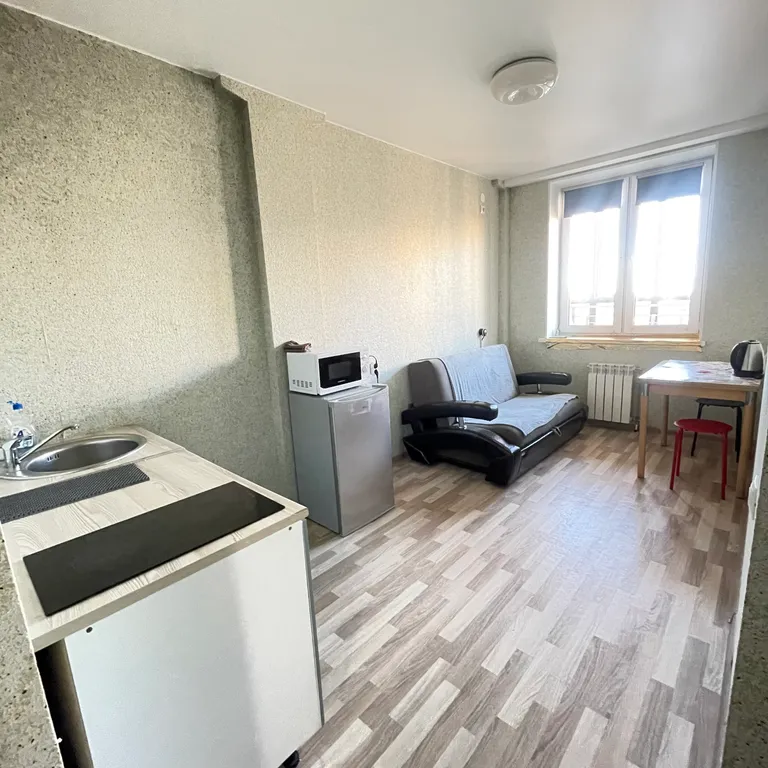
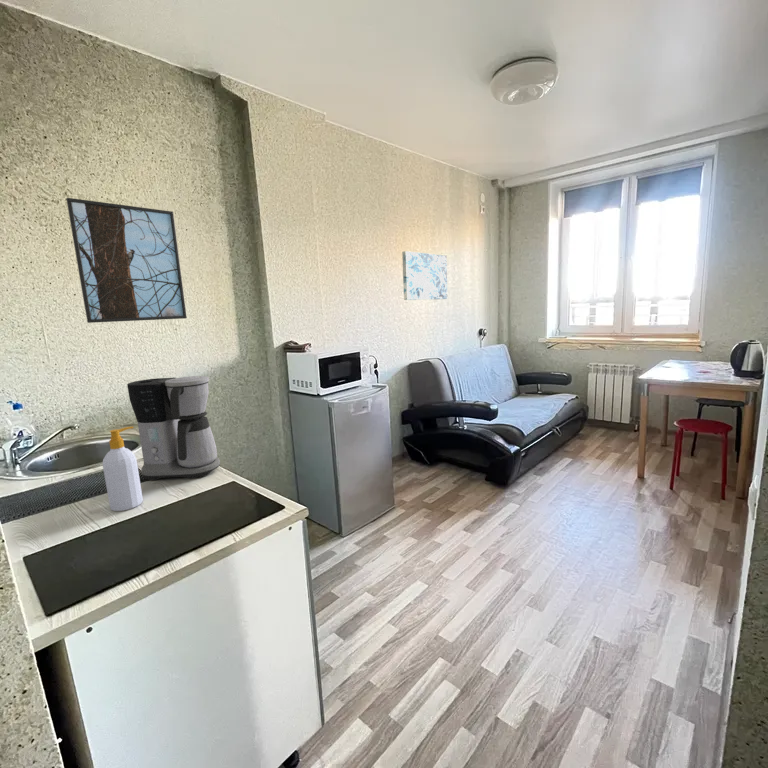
+ wall art (426, 276)
+ coffee maker (172, 427)
+ soap bottle (122, 467)
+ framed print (132, 264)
